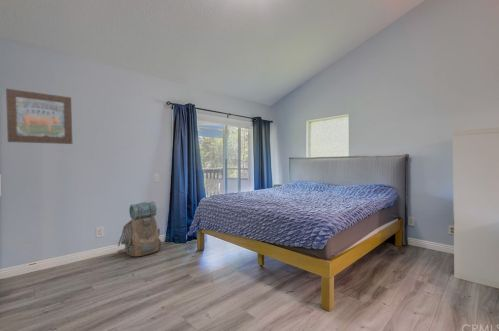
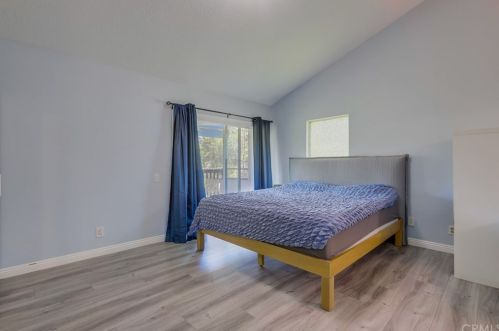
- wall art (41, 118)
- backpack (141, 226)
